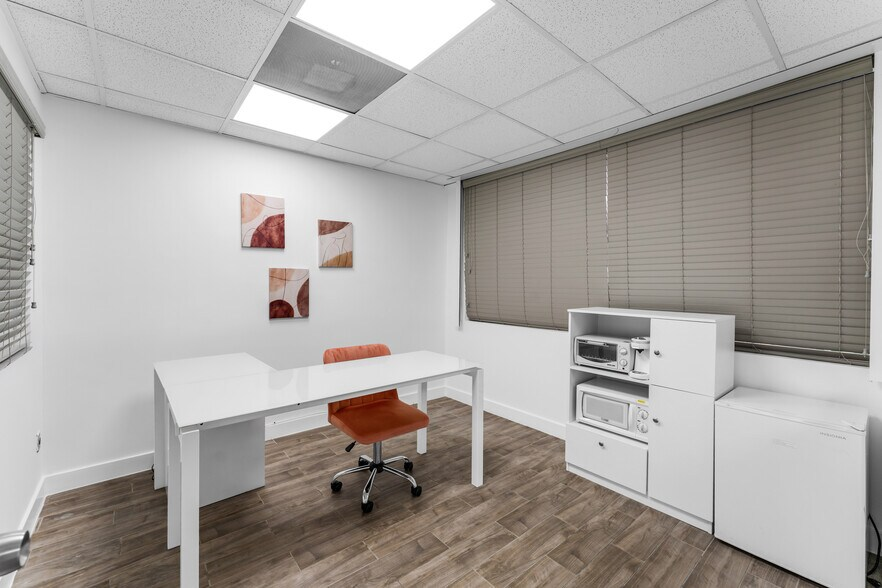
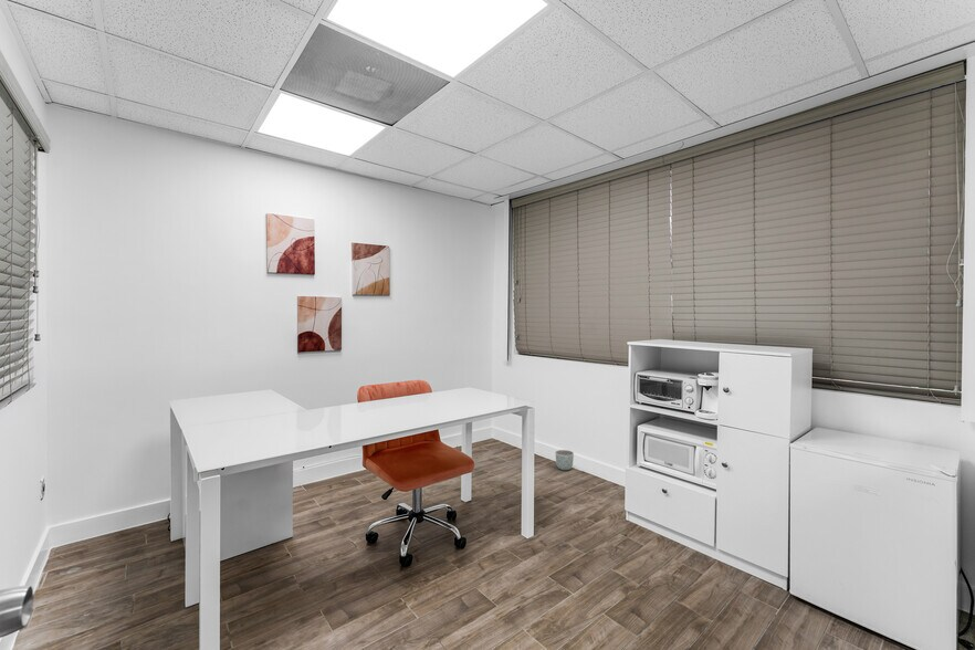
+ planter (564, 460)
